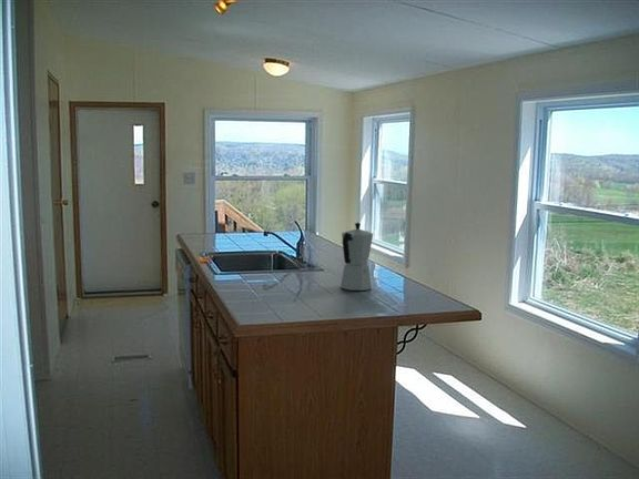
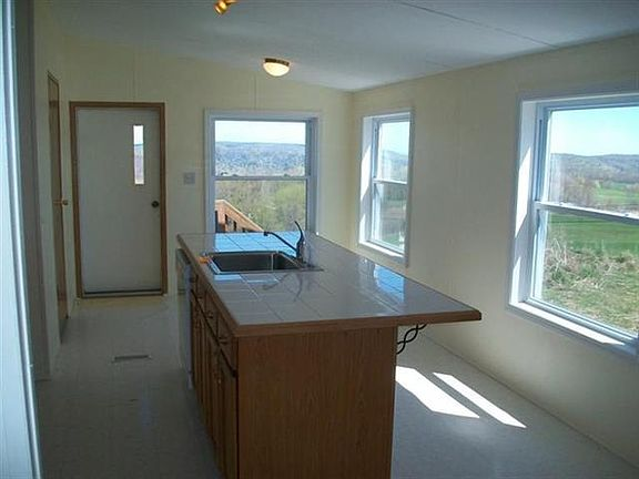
- moka pot (355, 255)
